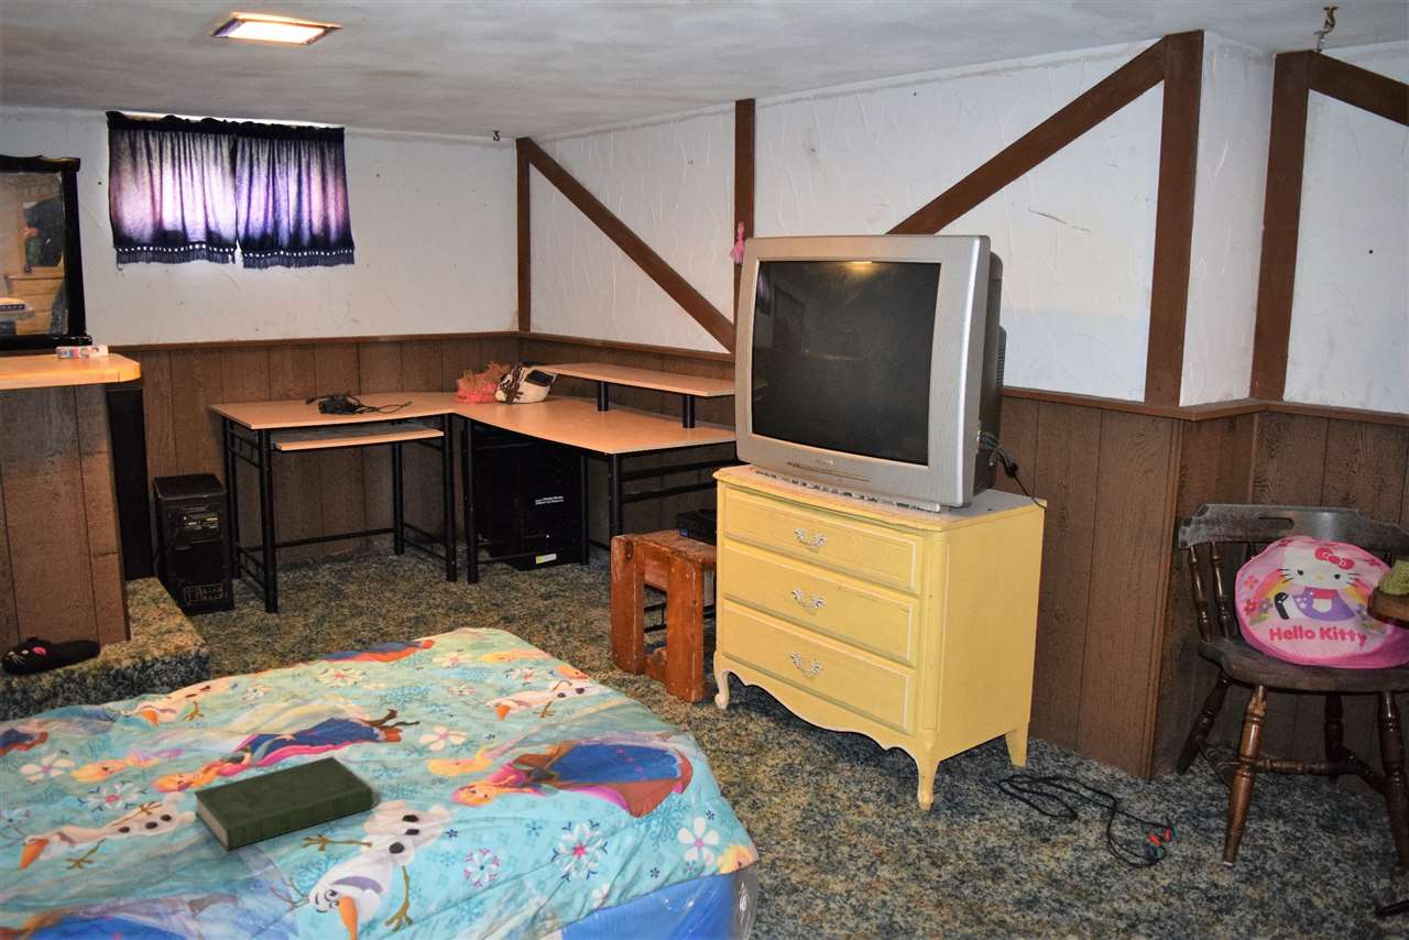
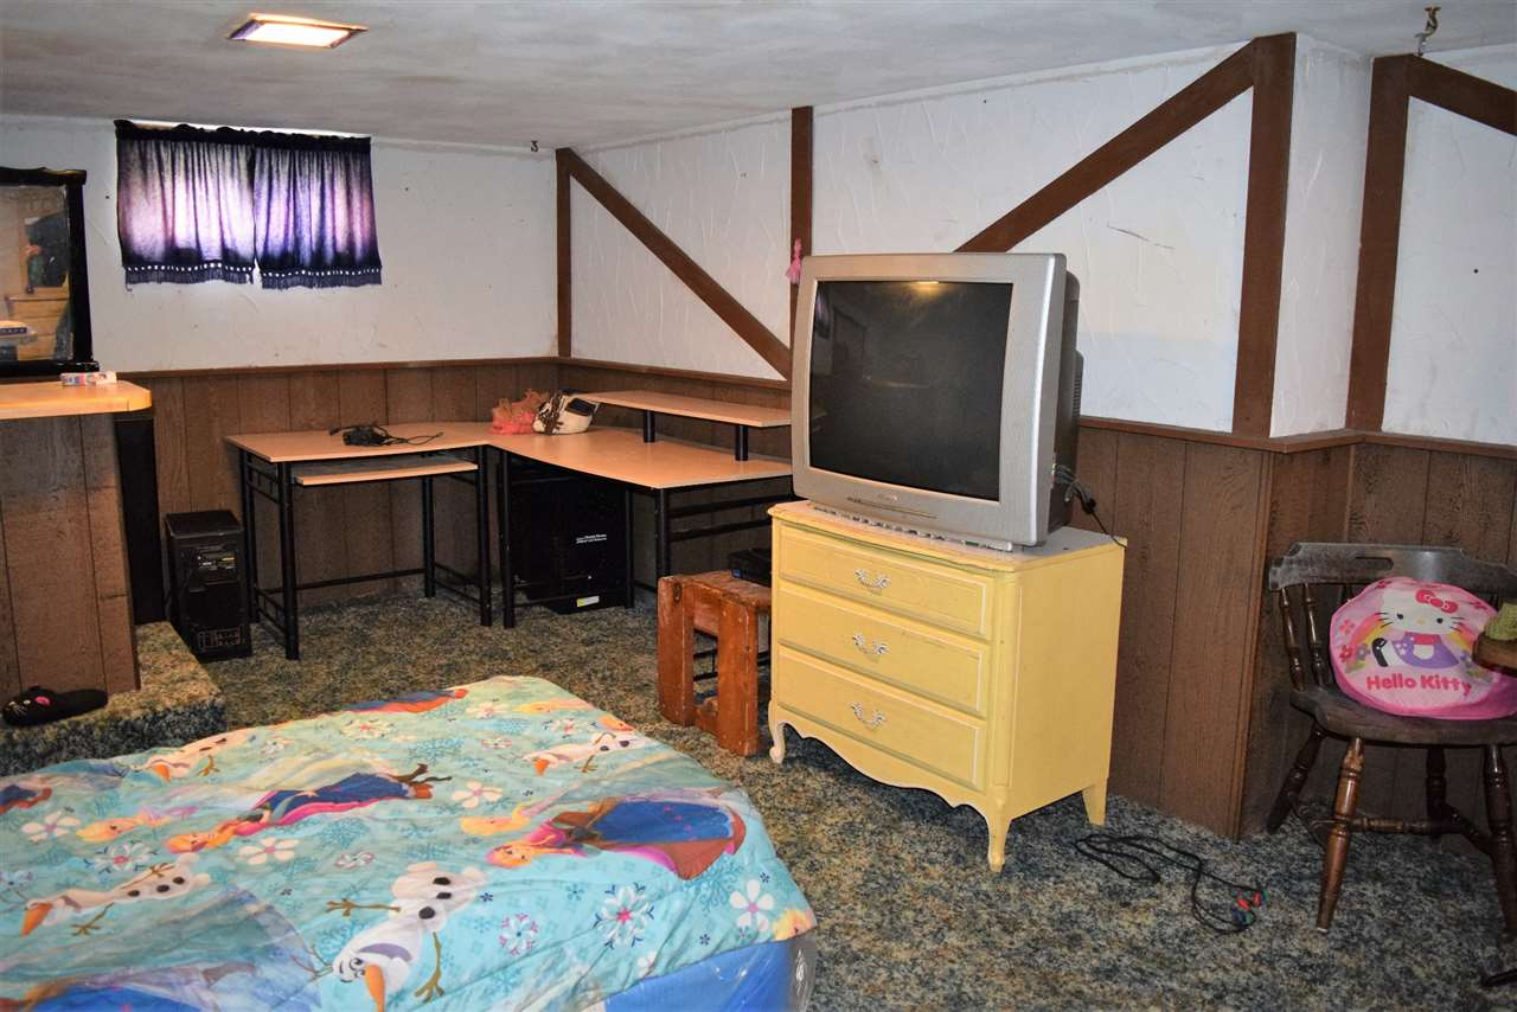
- book (284, 800)
